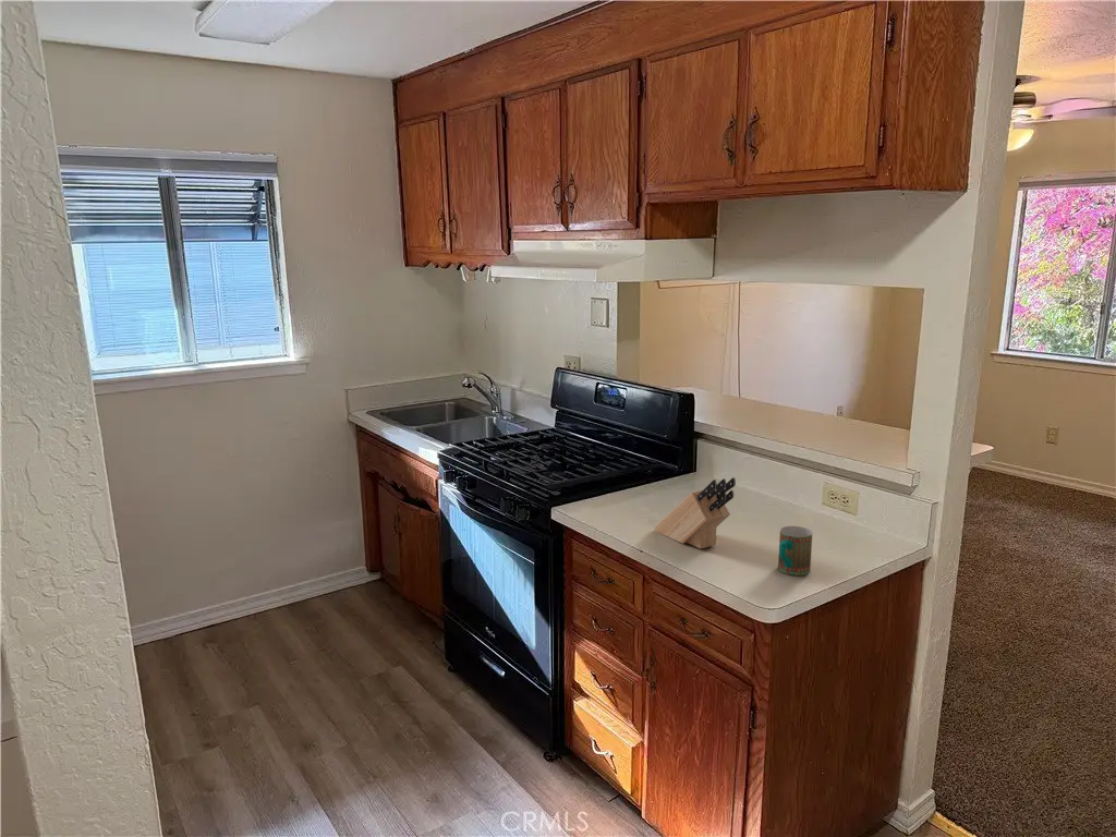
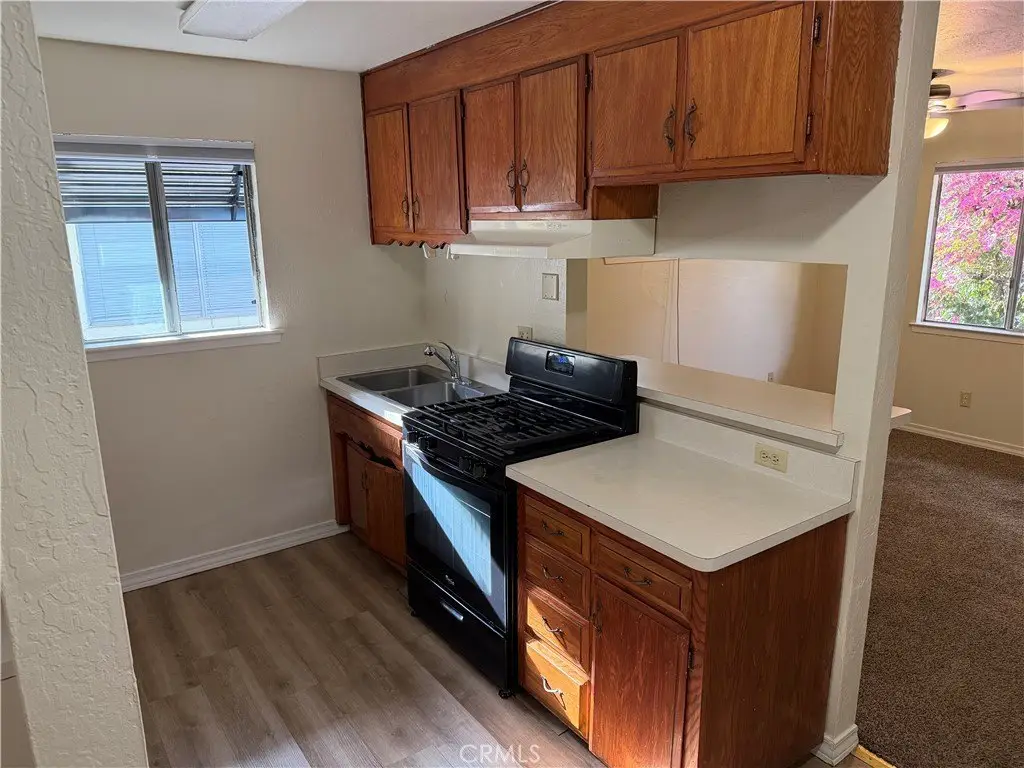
- knife block (695, 505)
- mug (791, 551)
